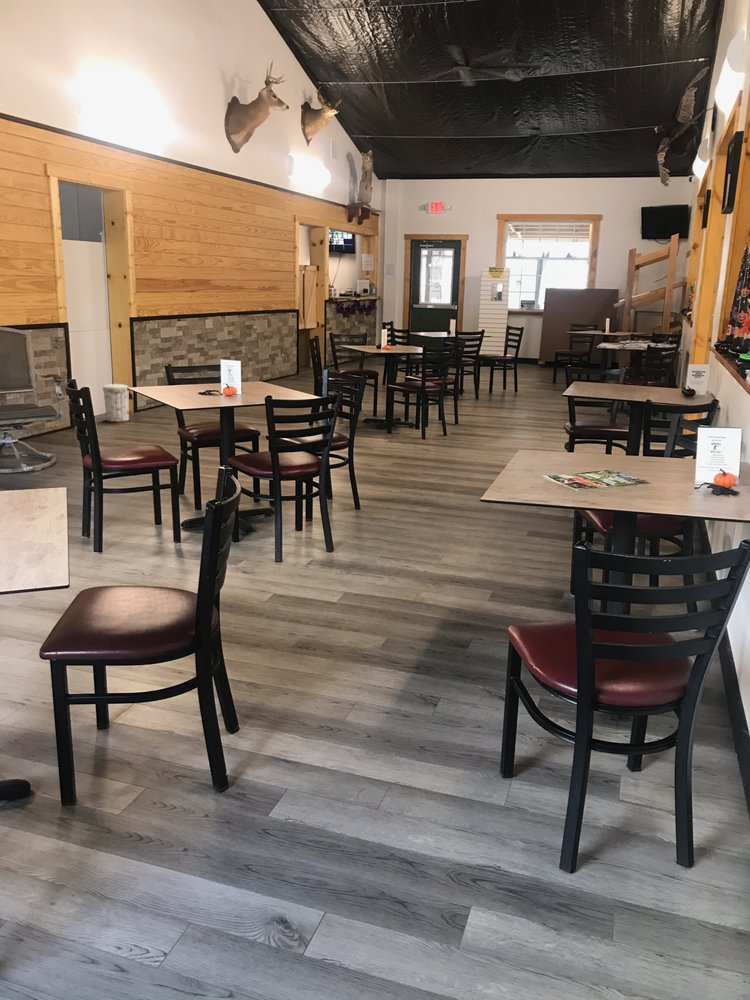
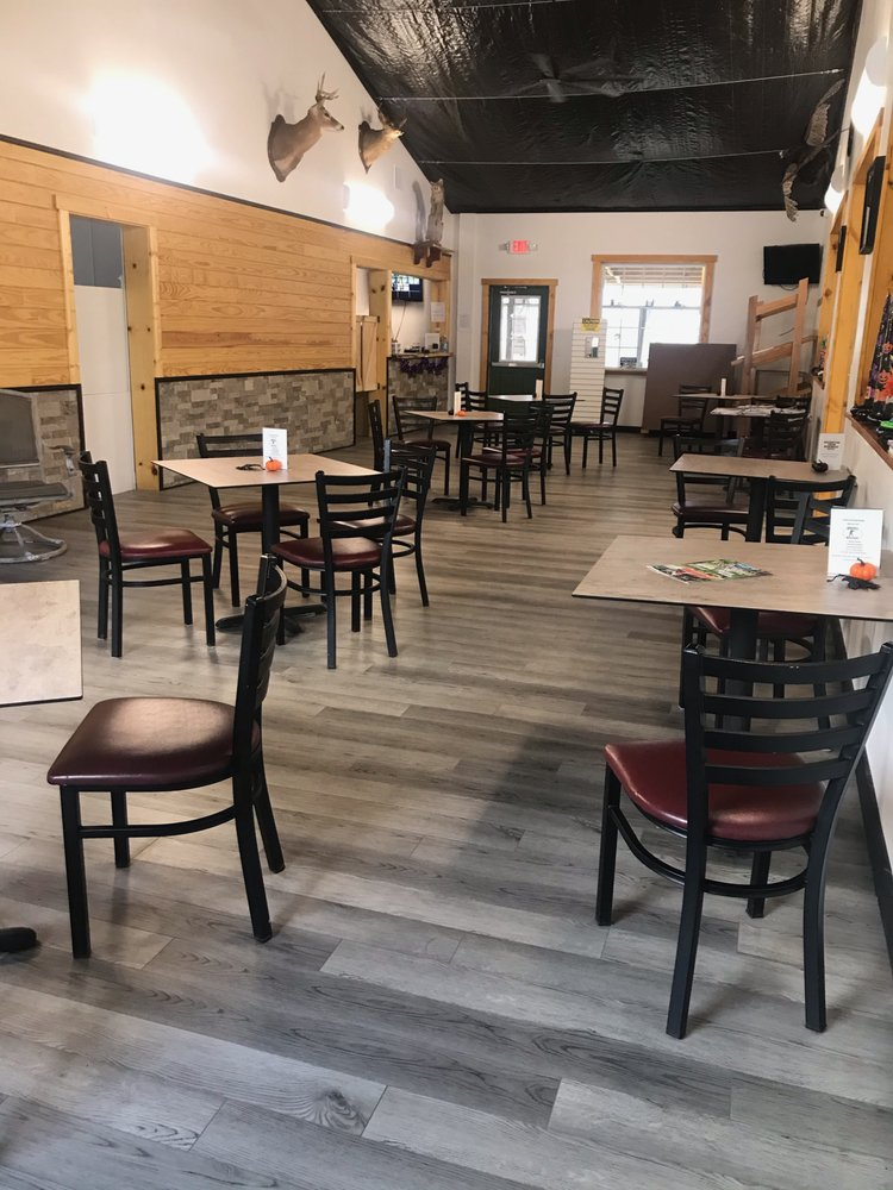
- trash can (116, 401)
